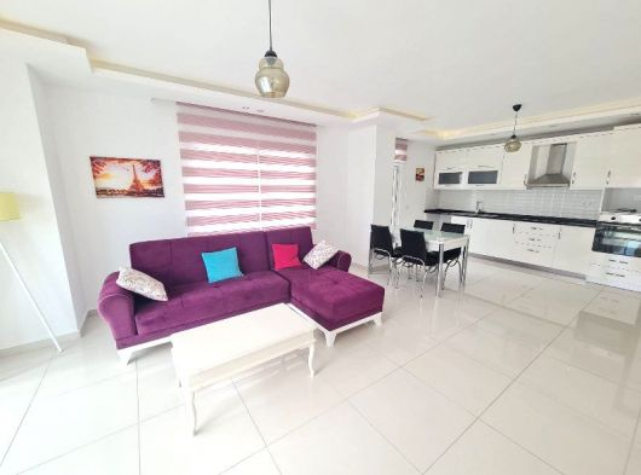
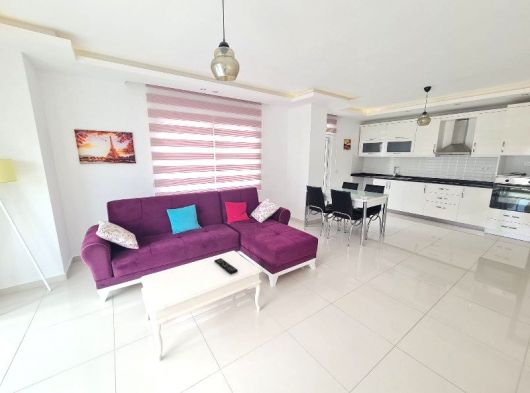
+ remote control (225, 265)
